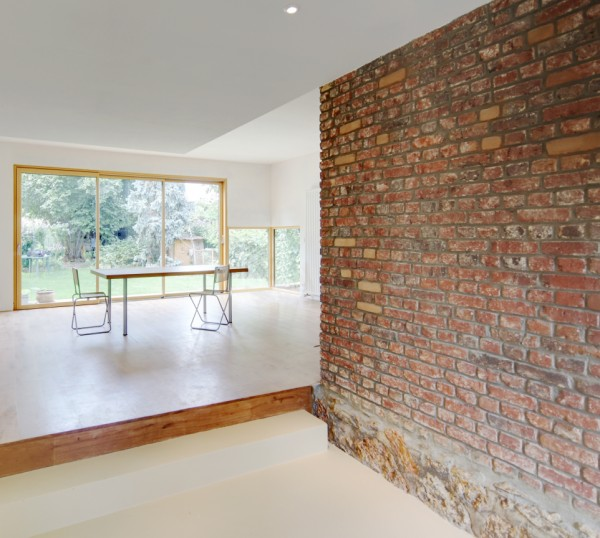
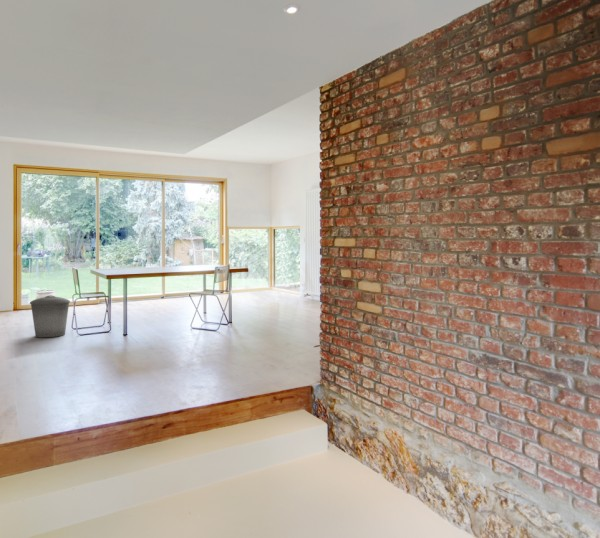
+ trash can (50, 315)
